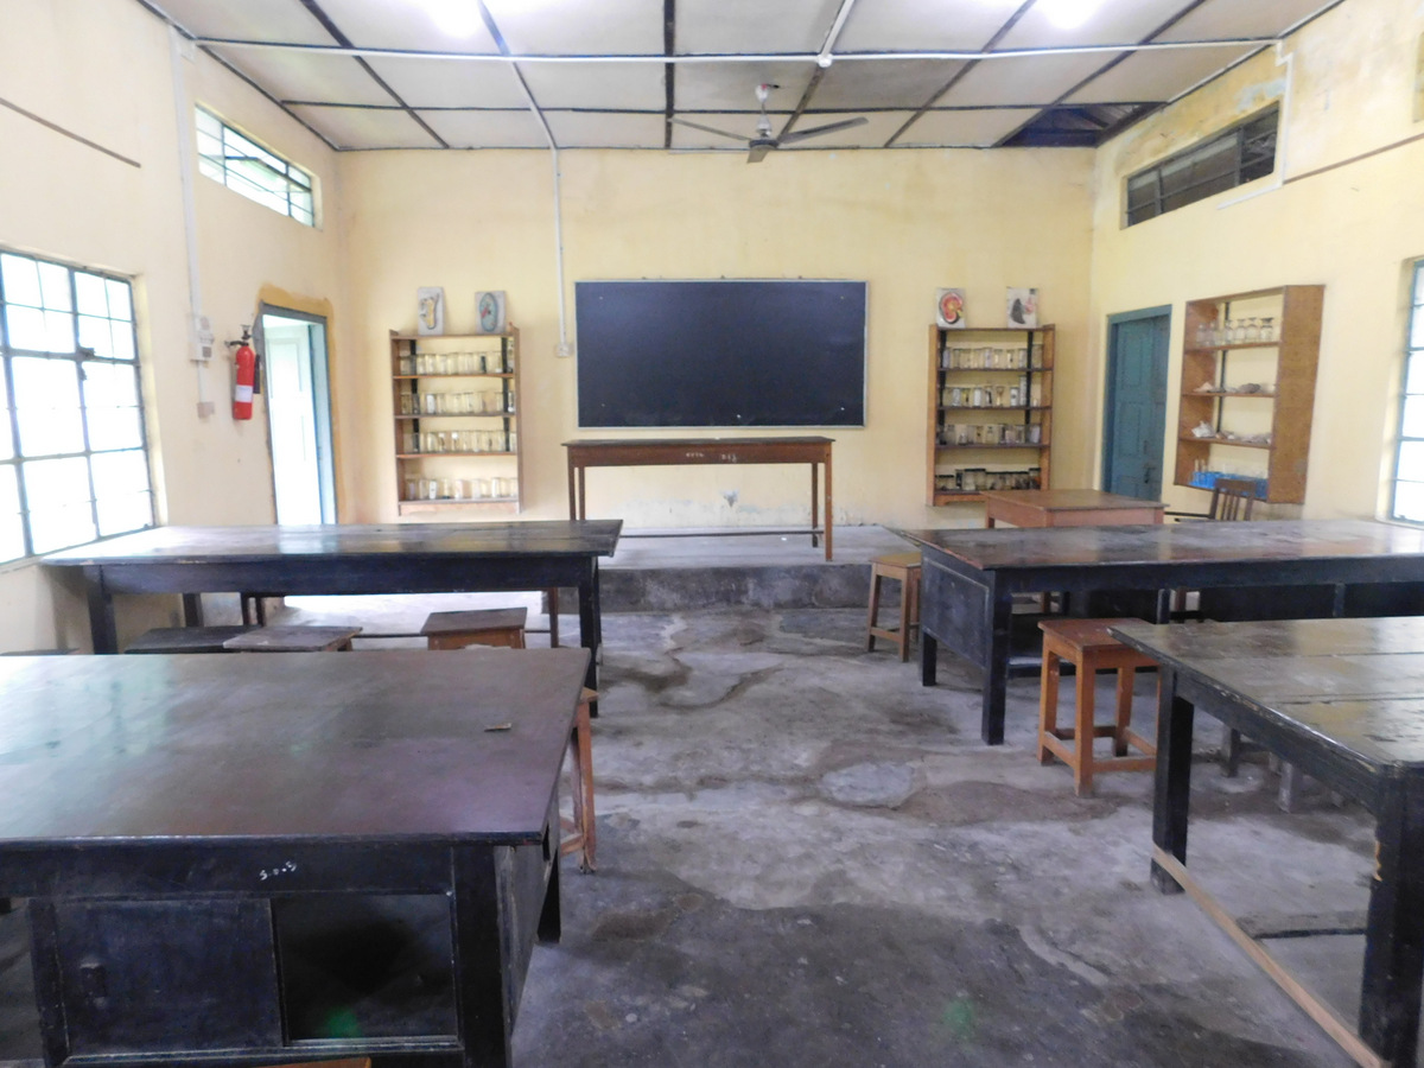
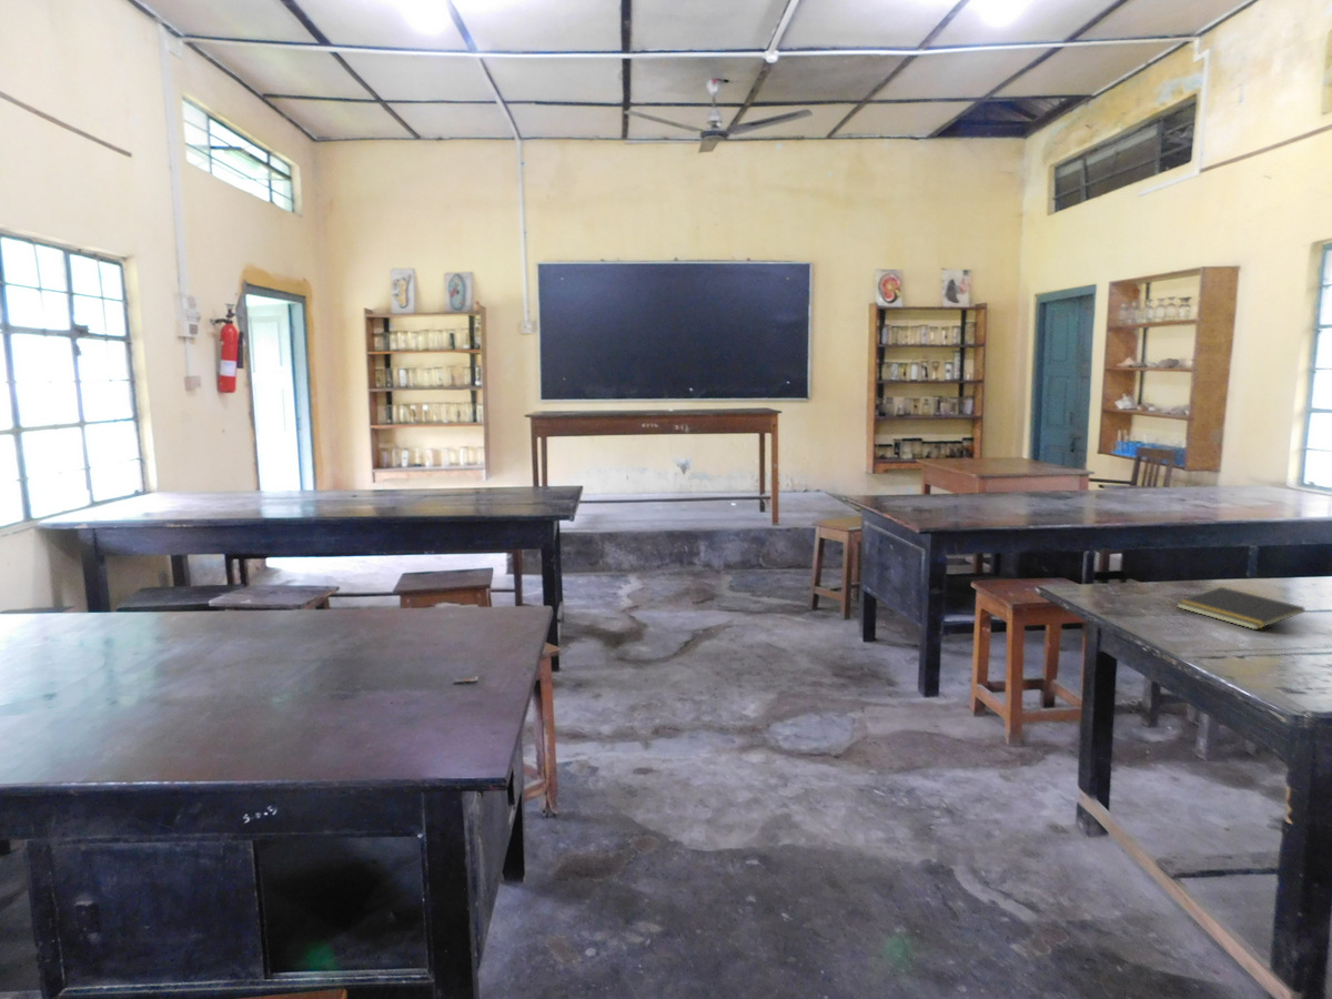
+ notepad (1238, 606)
